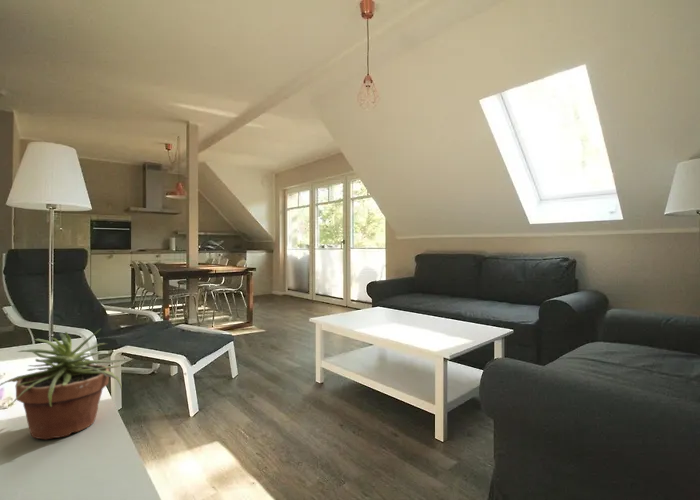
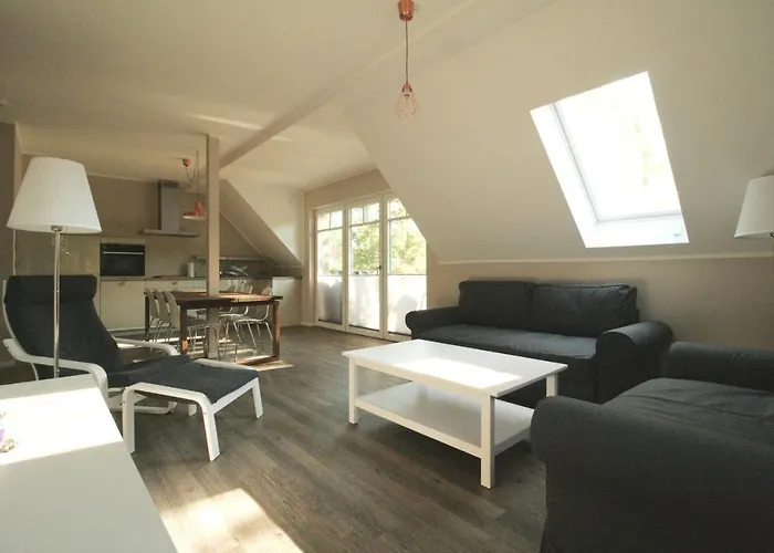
- potted plant (63, 380)
